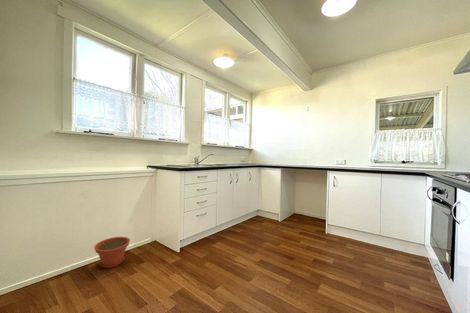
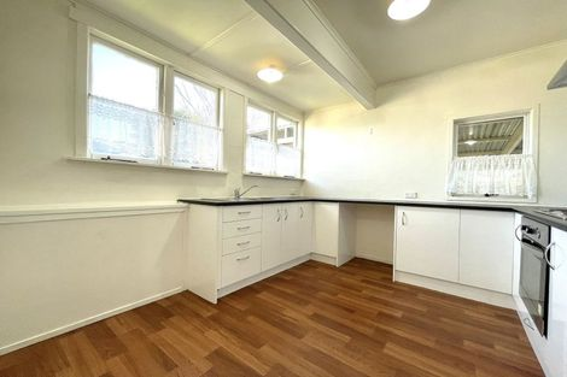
- plant pot (112, 253)
